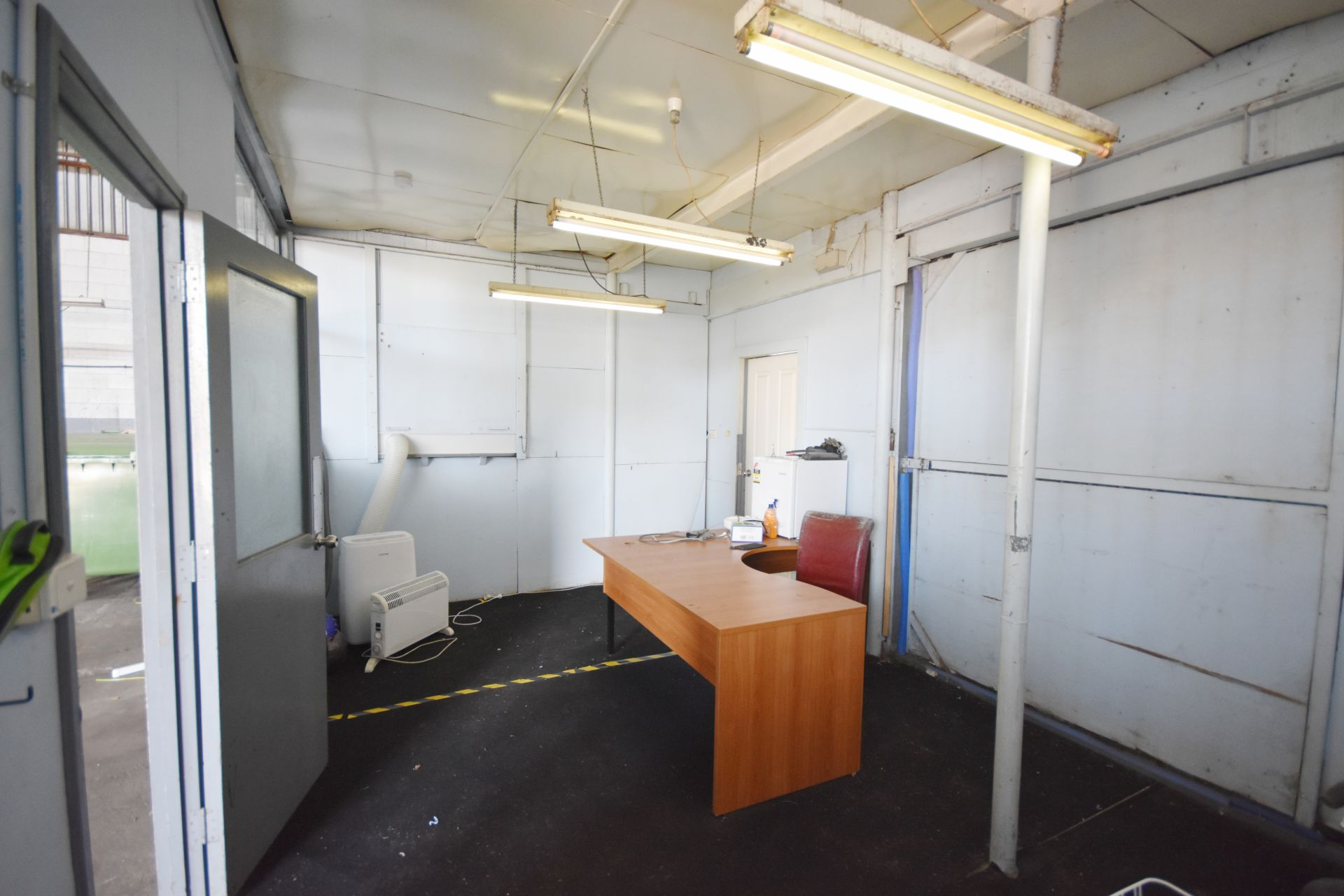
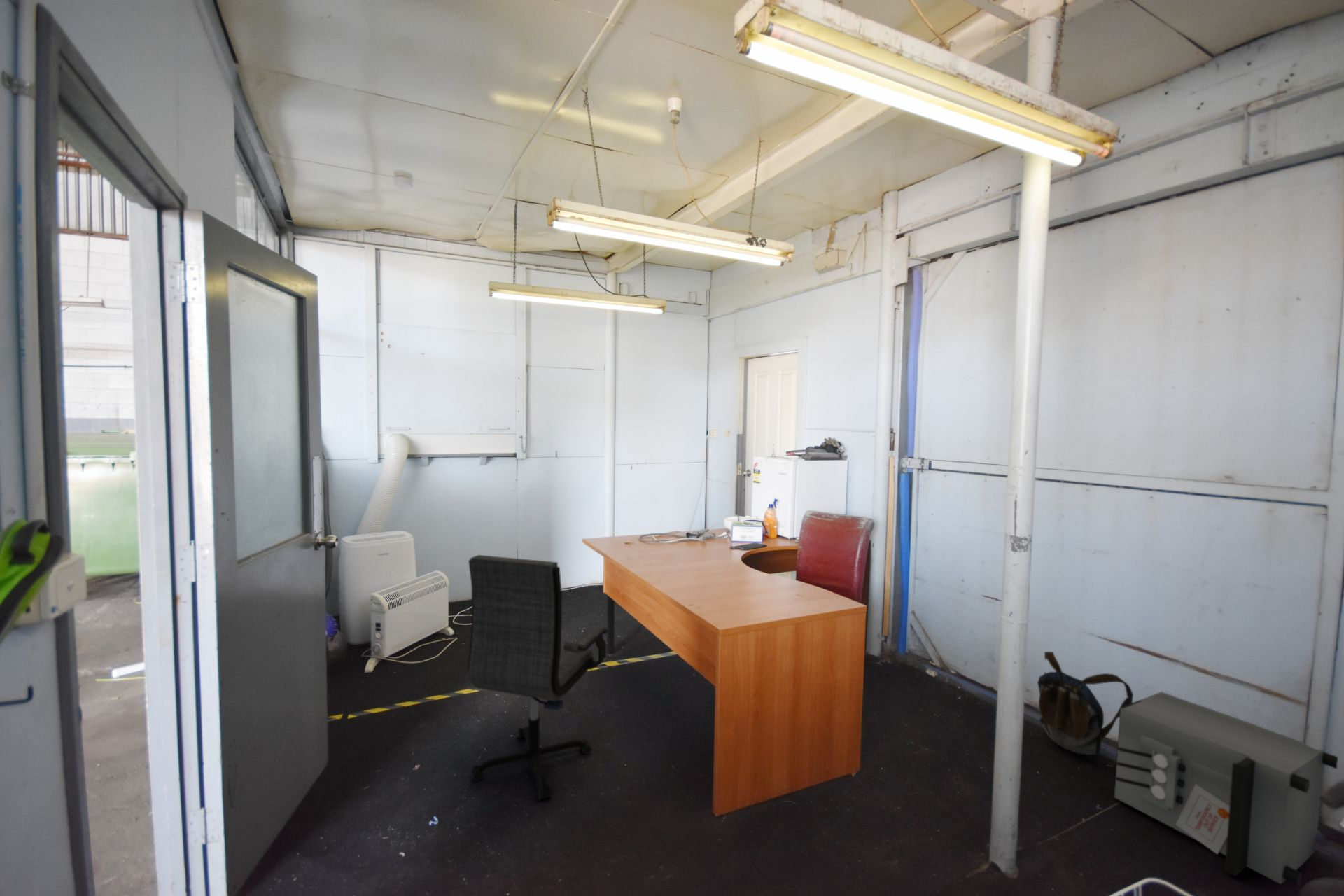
+ safe (1212, 779)
+ office chair (538, 655)
+ backpack (1073, 706)
